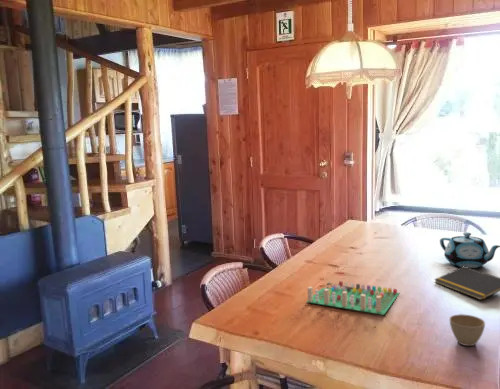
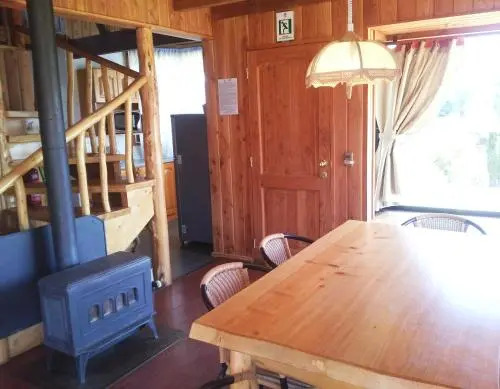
- notepad (471, 282)
- flower pot (466, 331)
- board game (353, 290)
- teapot (468, 249)
